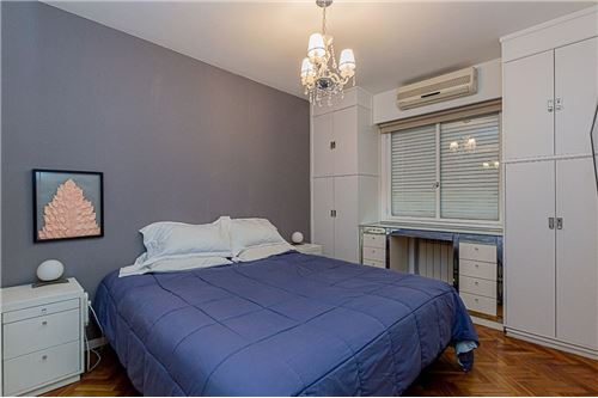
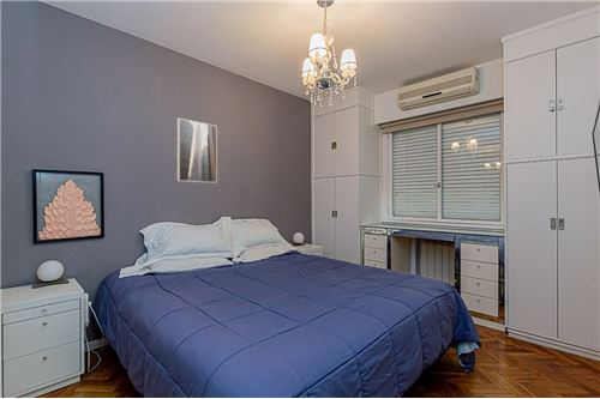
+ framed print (198, 151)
